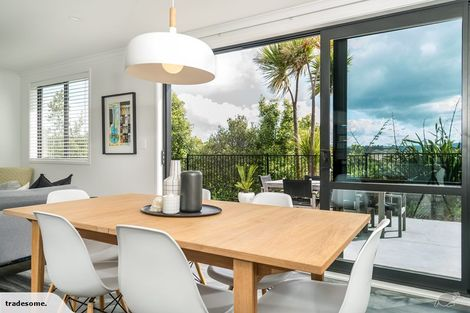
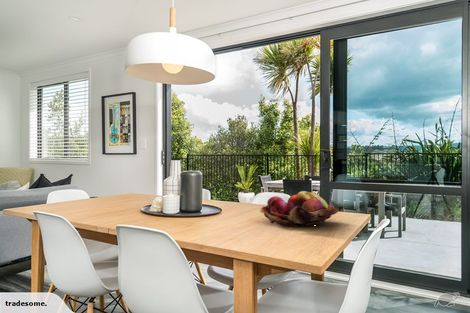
+ fruit basket (299, 207)
